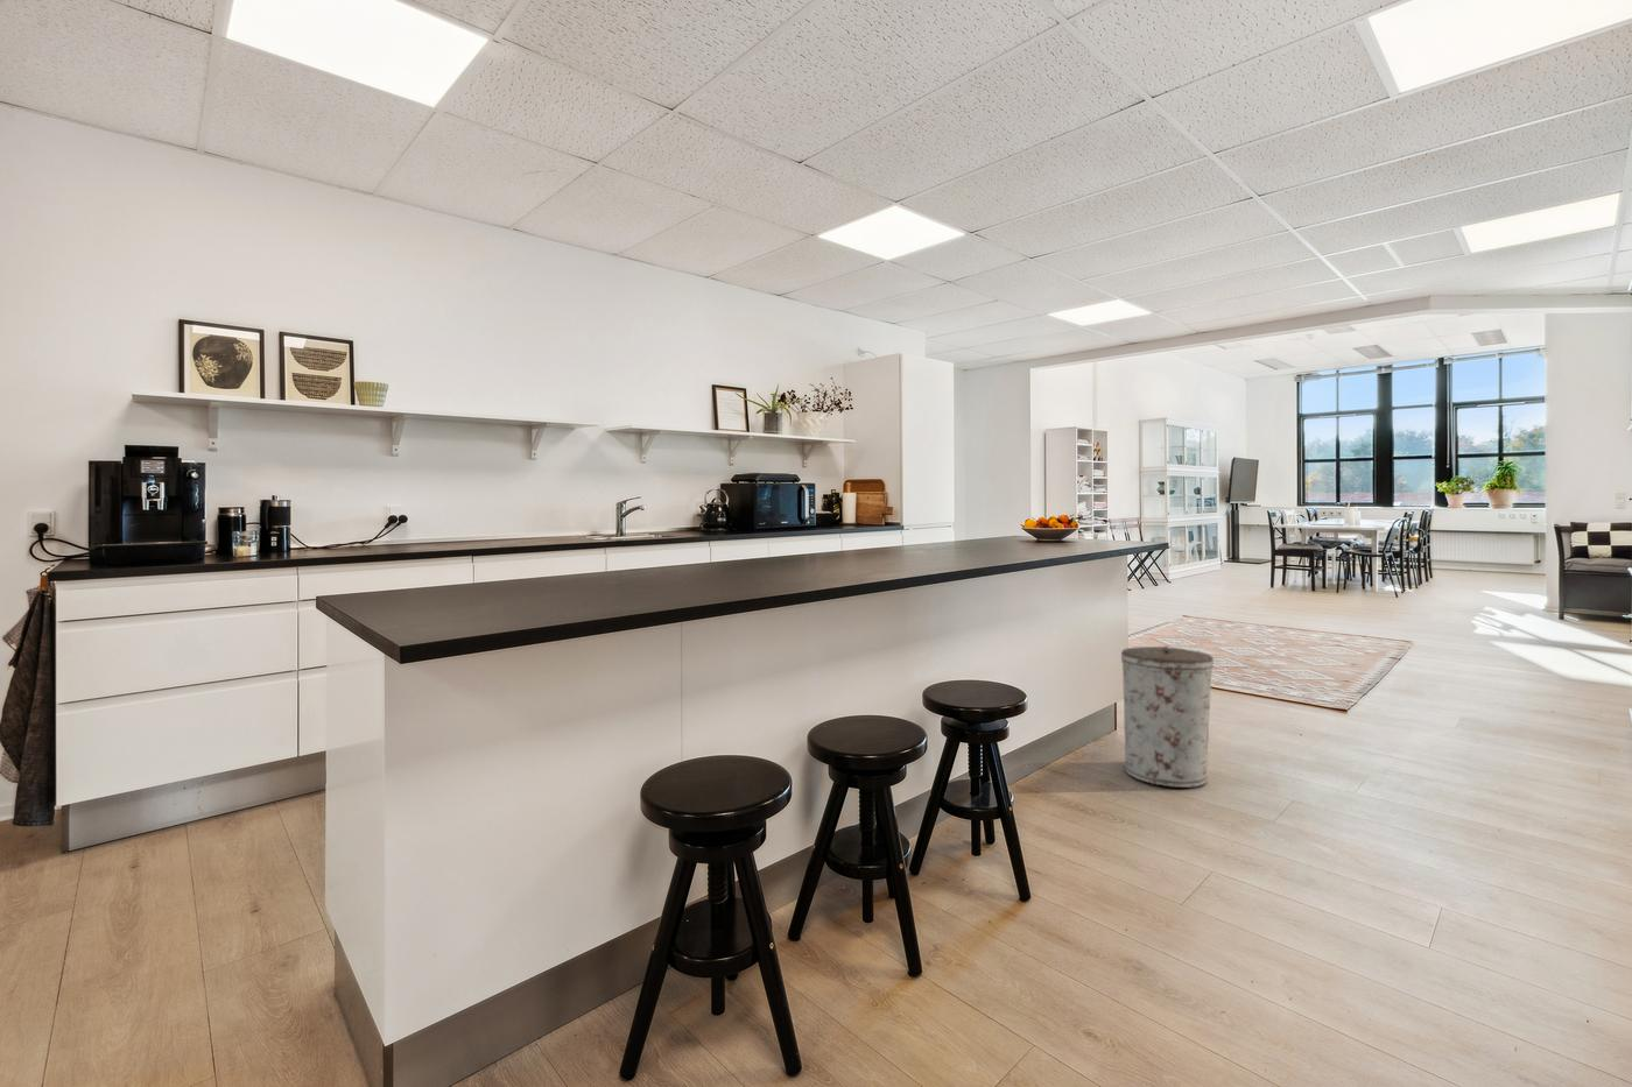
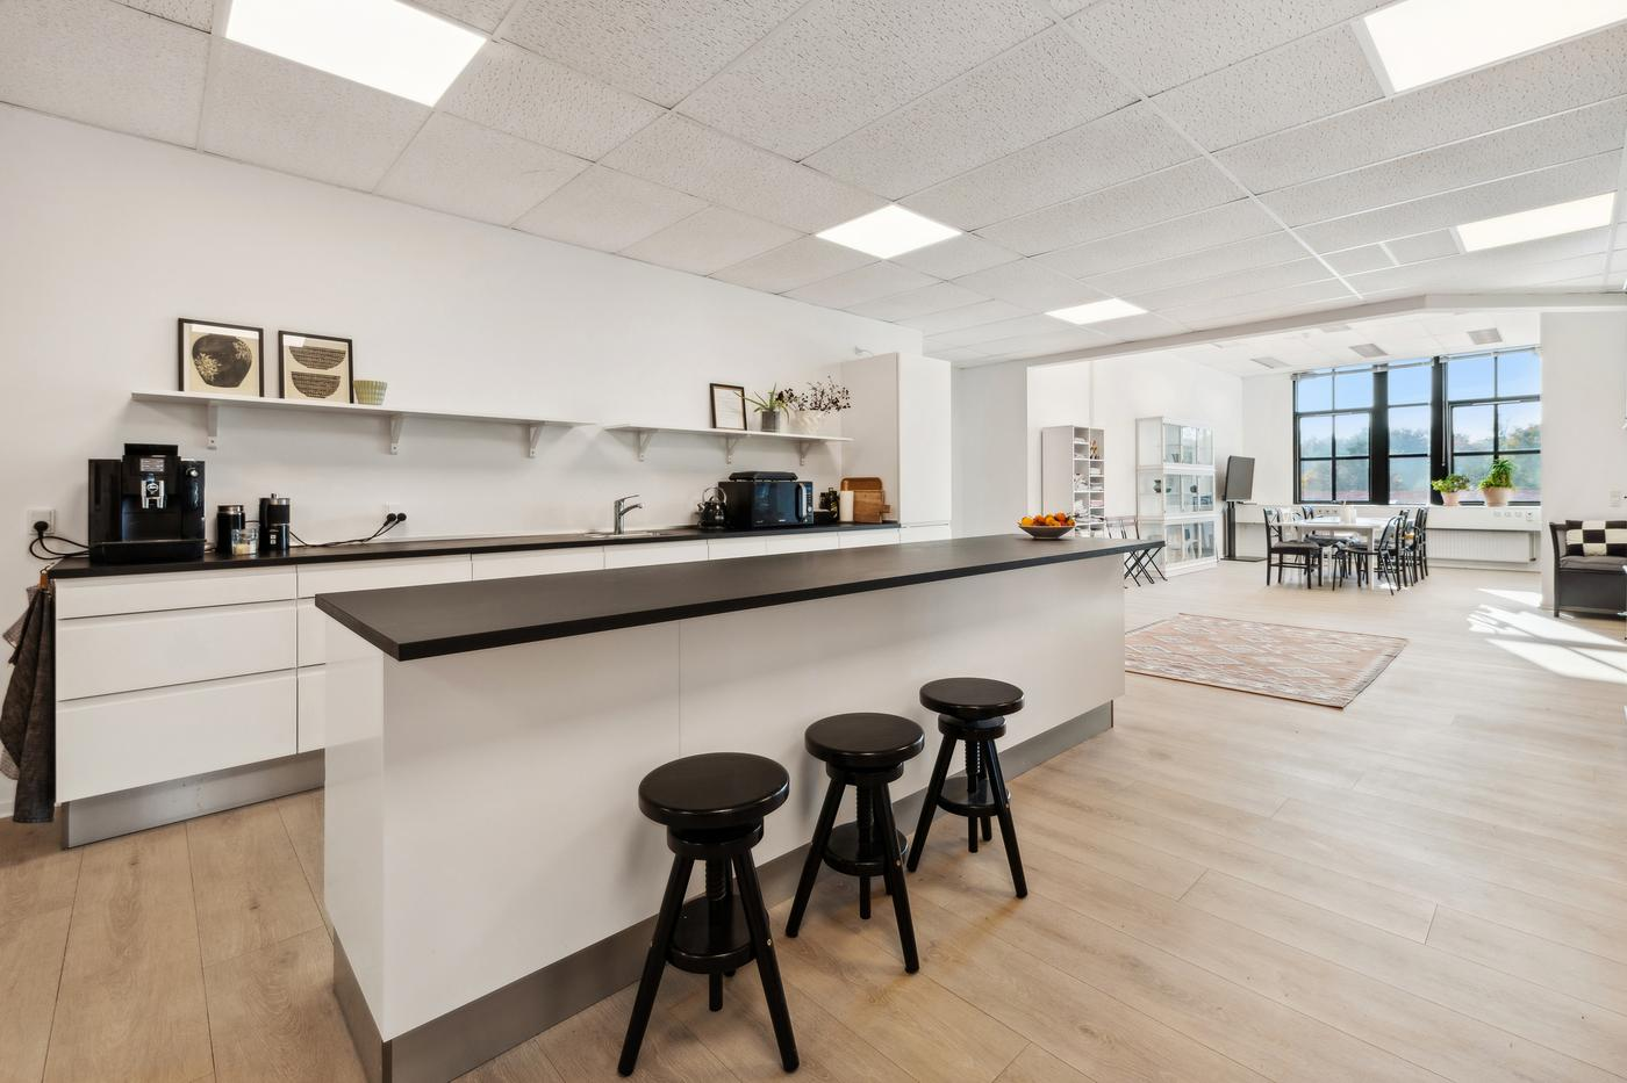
- trash can (1166, 711)
